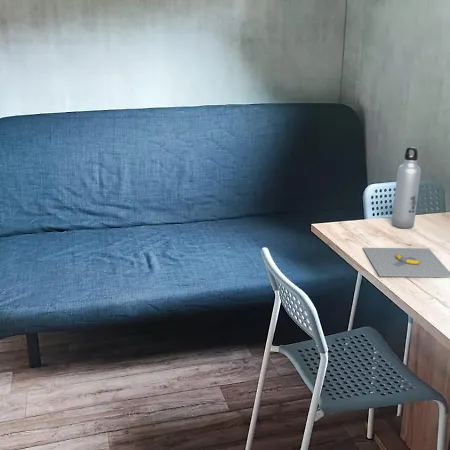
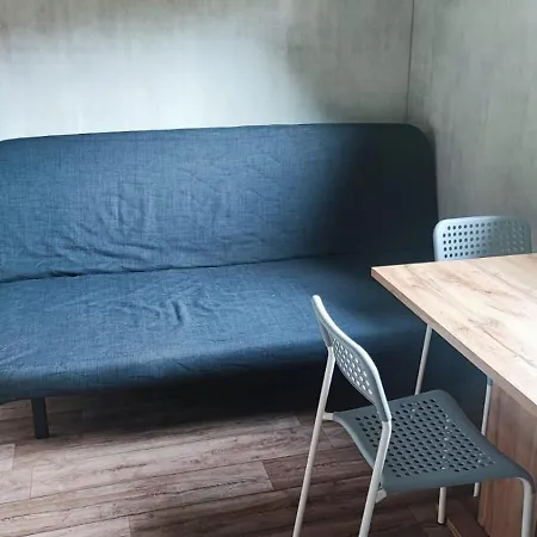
- banana (405, 259)
- water bottle (407, 187)
